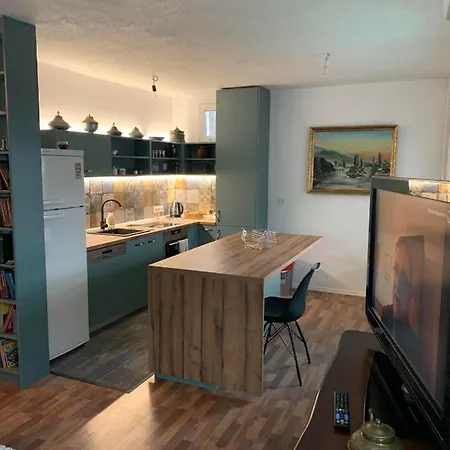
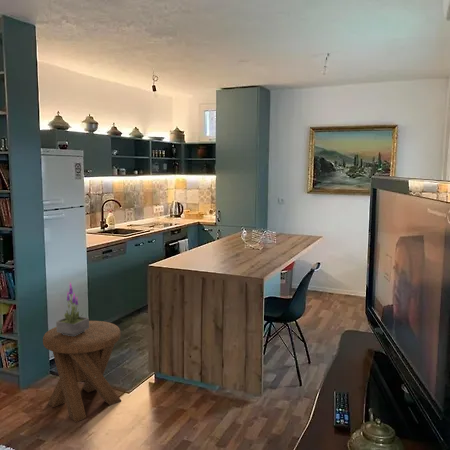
+ potted plant (72, 307)
+ music stool (83, 367)
